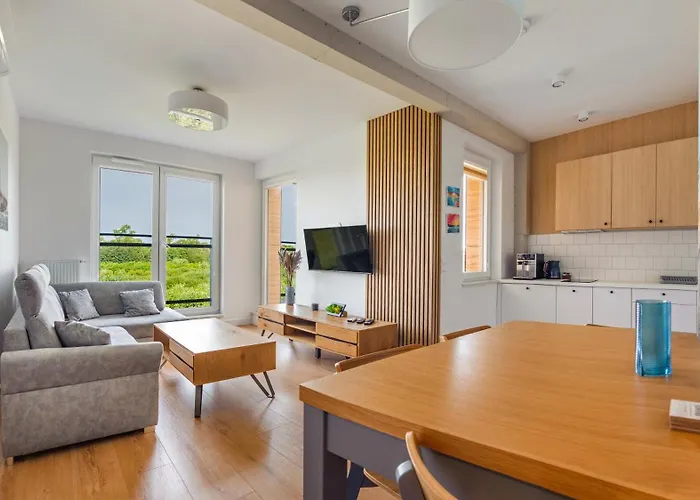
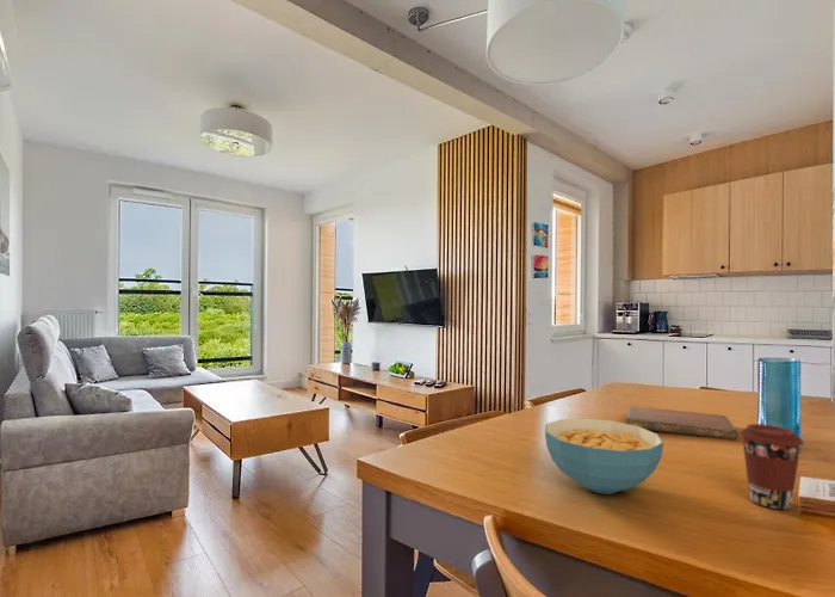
+ notebook (676, 421)
+ coffee cup (769, 466)
+ cereal bowl (600, 460)
